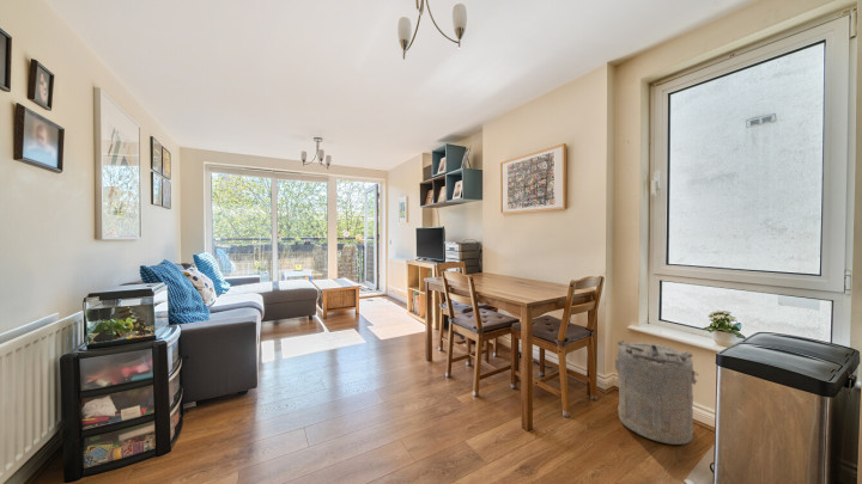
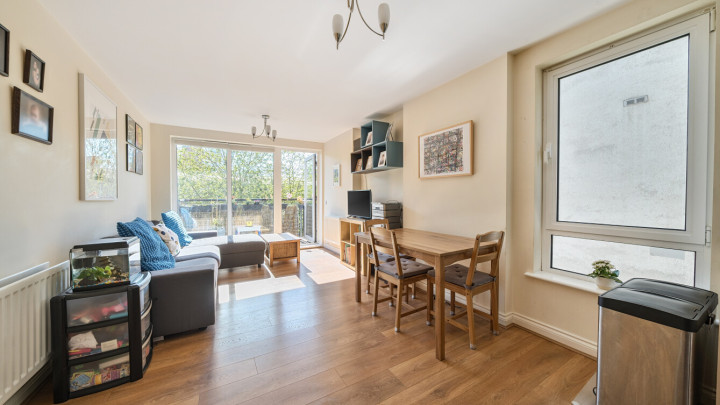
- laundry hamper (650, 384)
